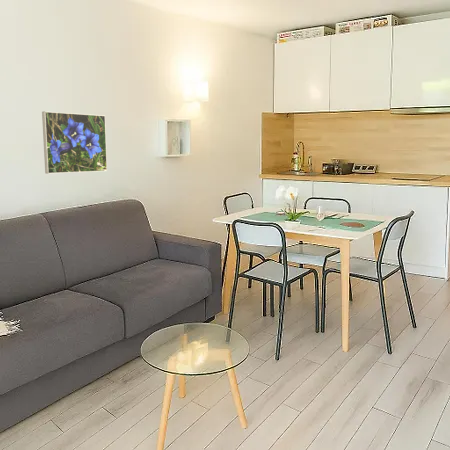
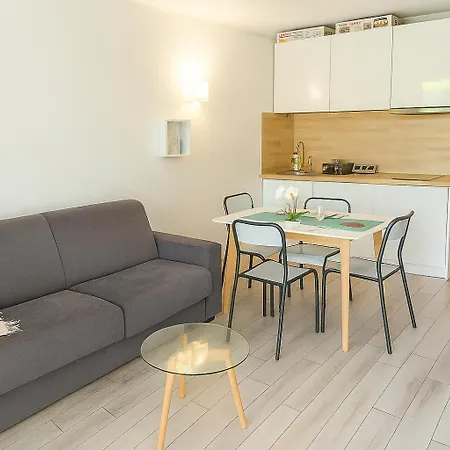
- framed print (76, 143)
